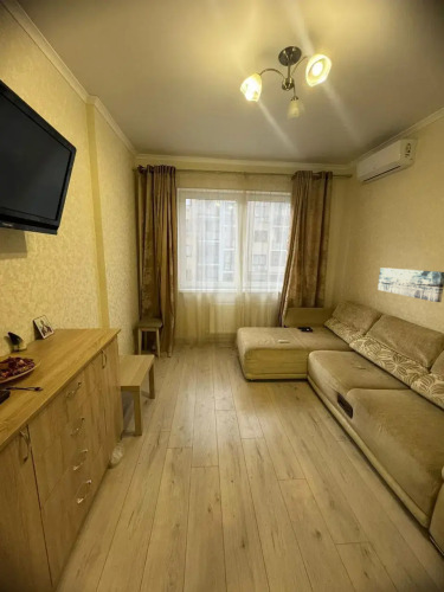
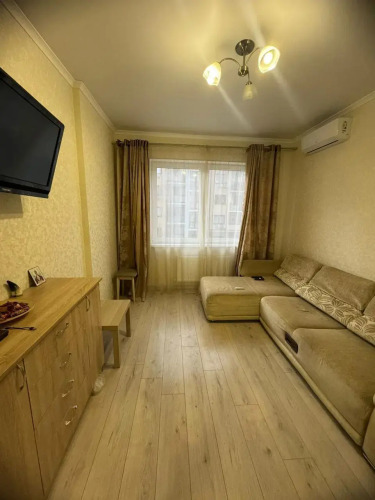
- wall art (406, 282)
